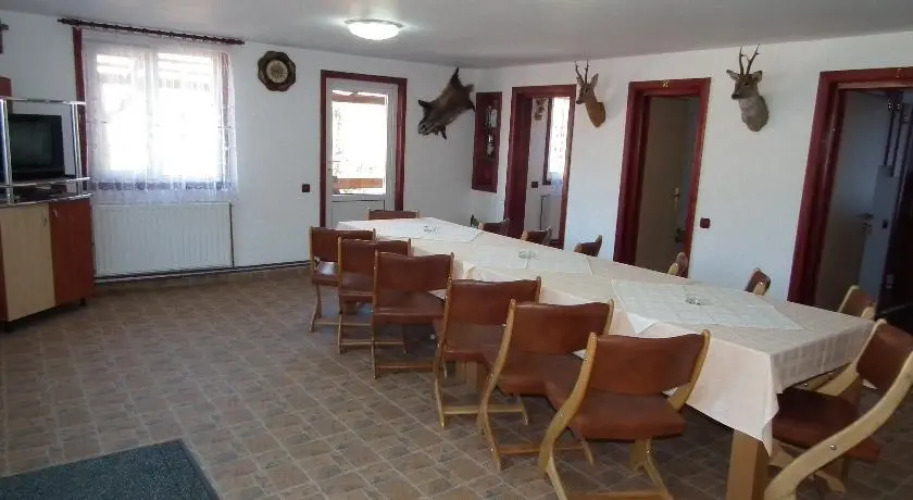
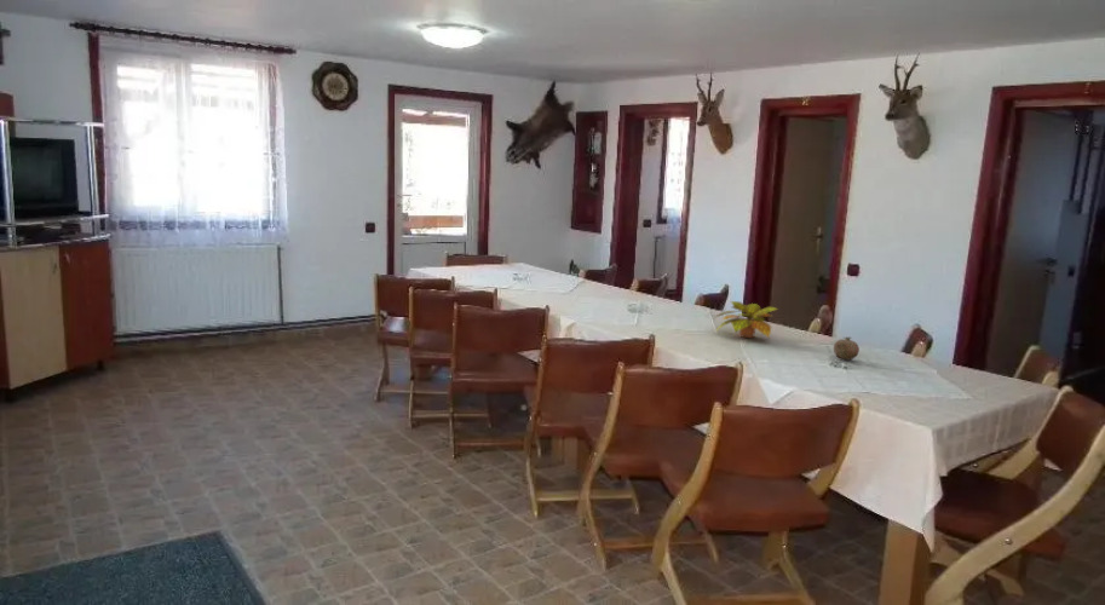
+ fruit (846, 347)
+ plant (743, 318)
